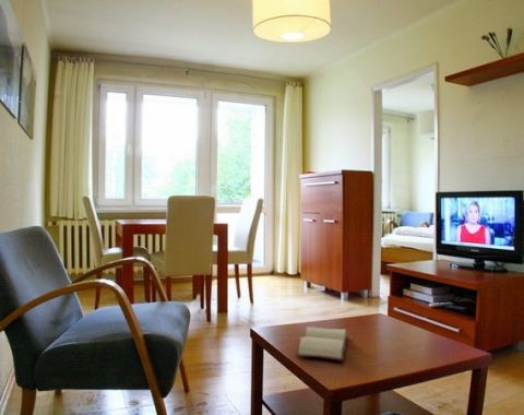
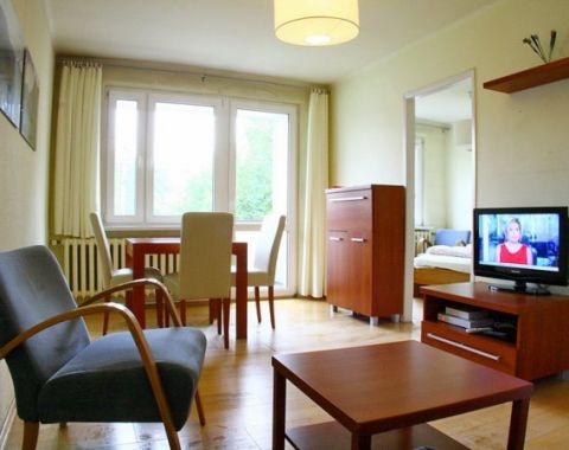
- hardback book (323, 340)
